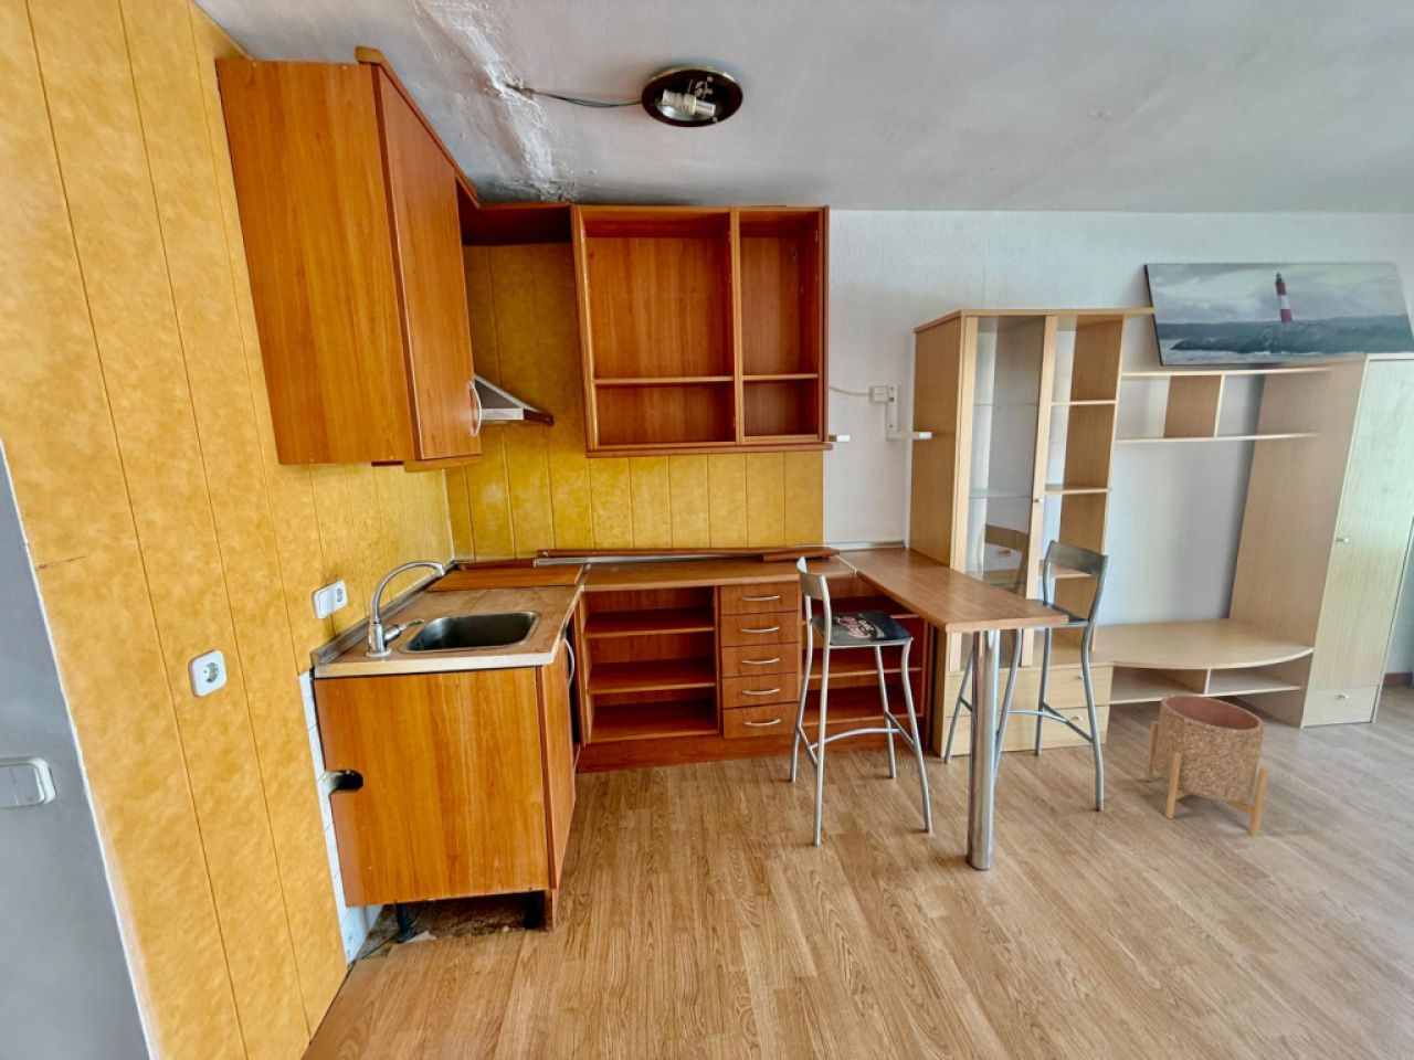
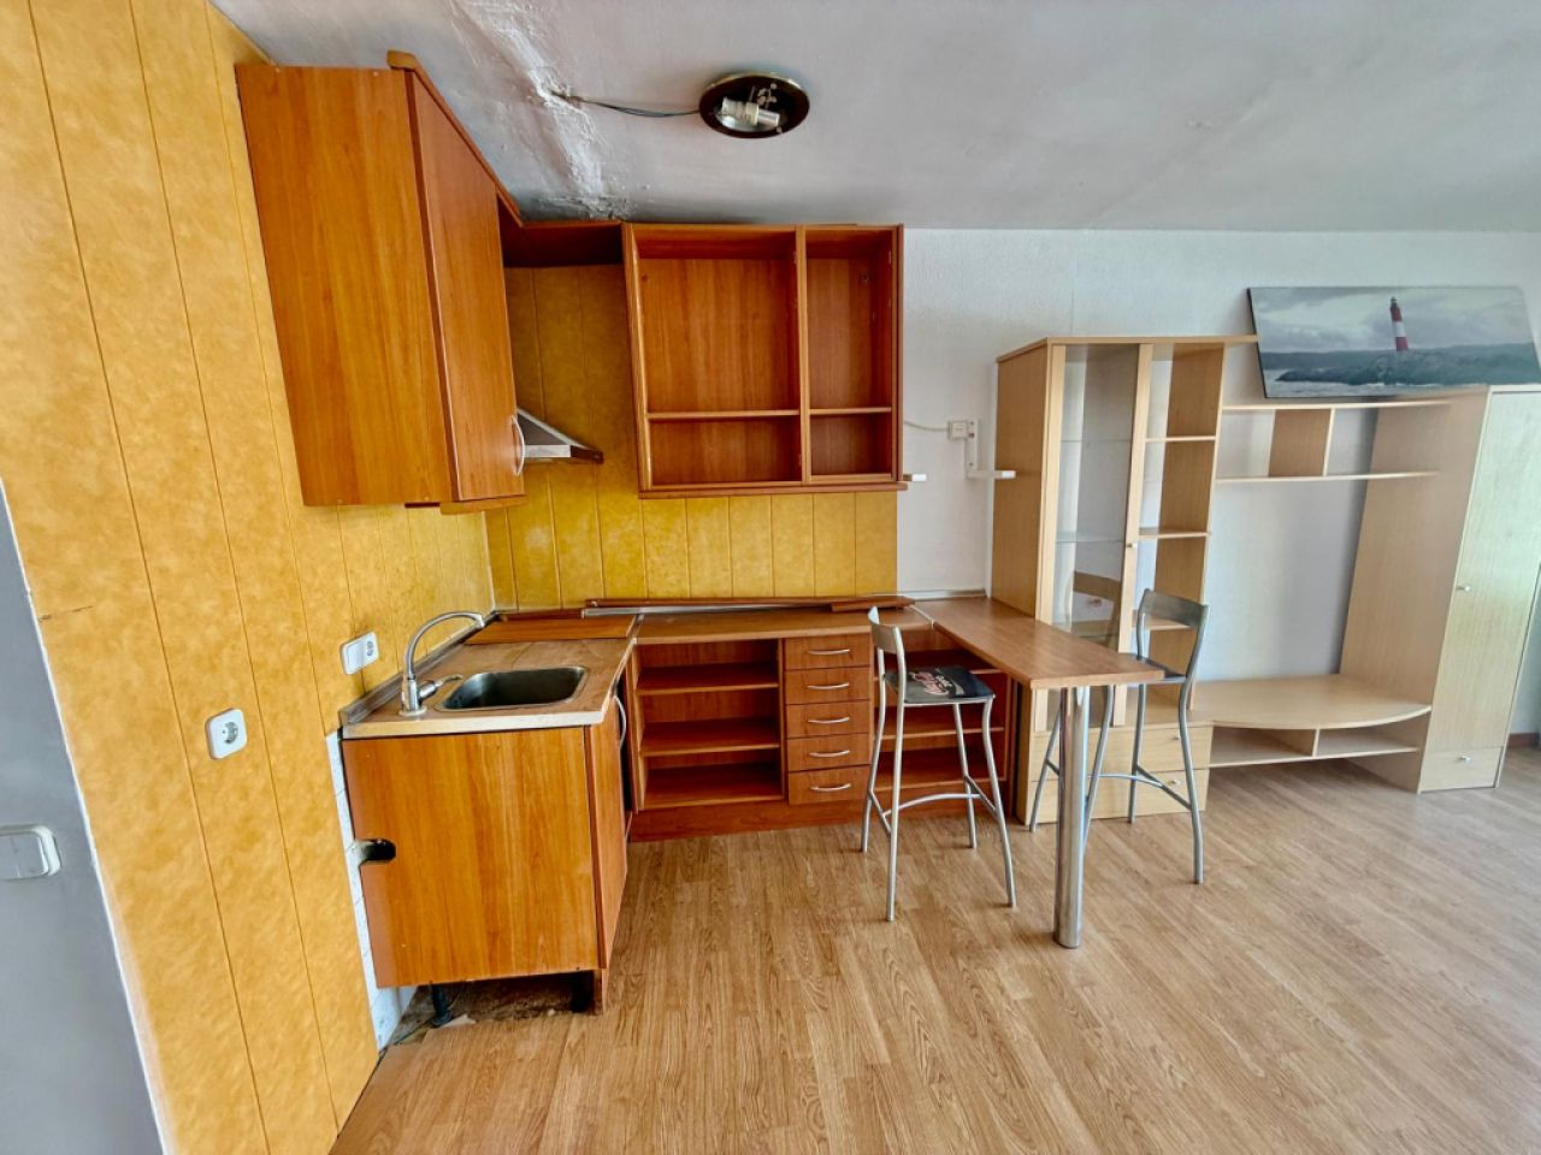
- planter (1202, 758)
